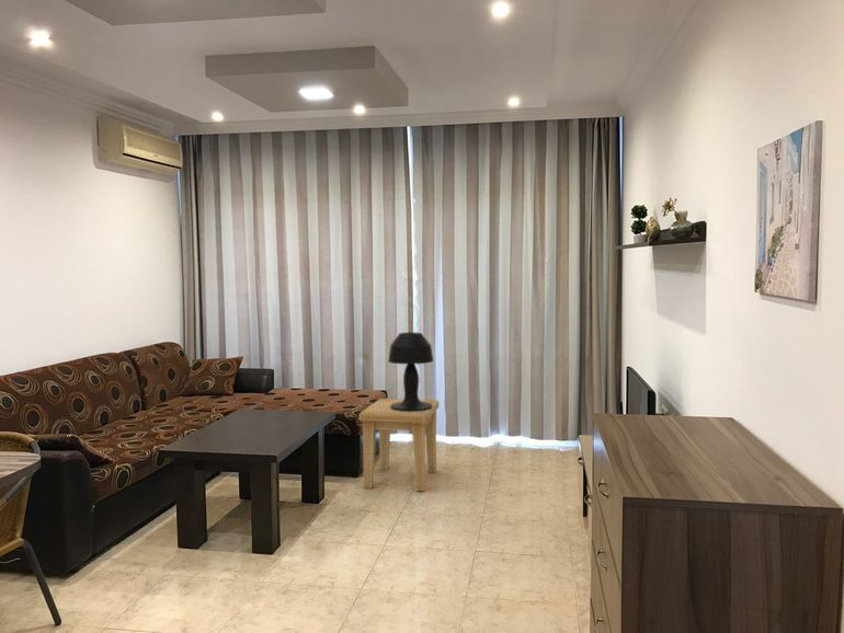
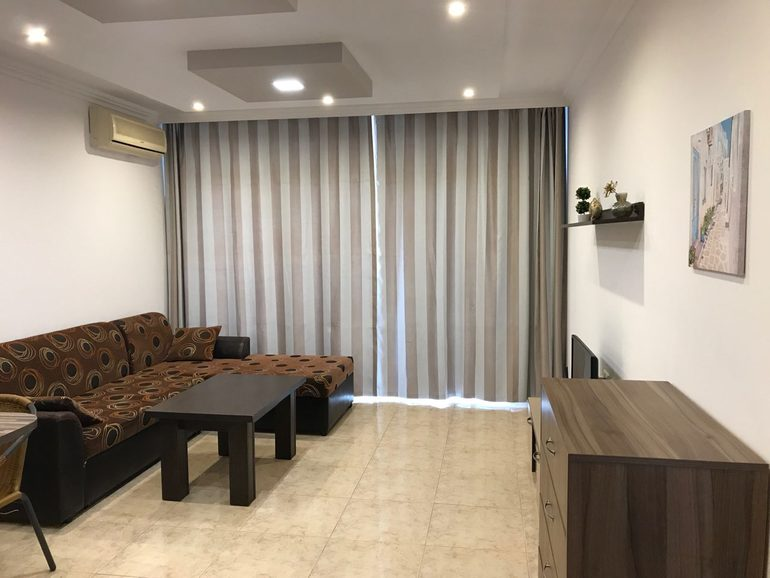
- table lamp (410, 370)
- side table (389, 442)
